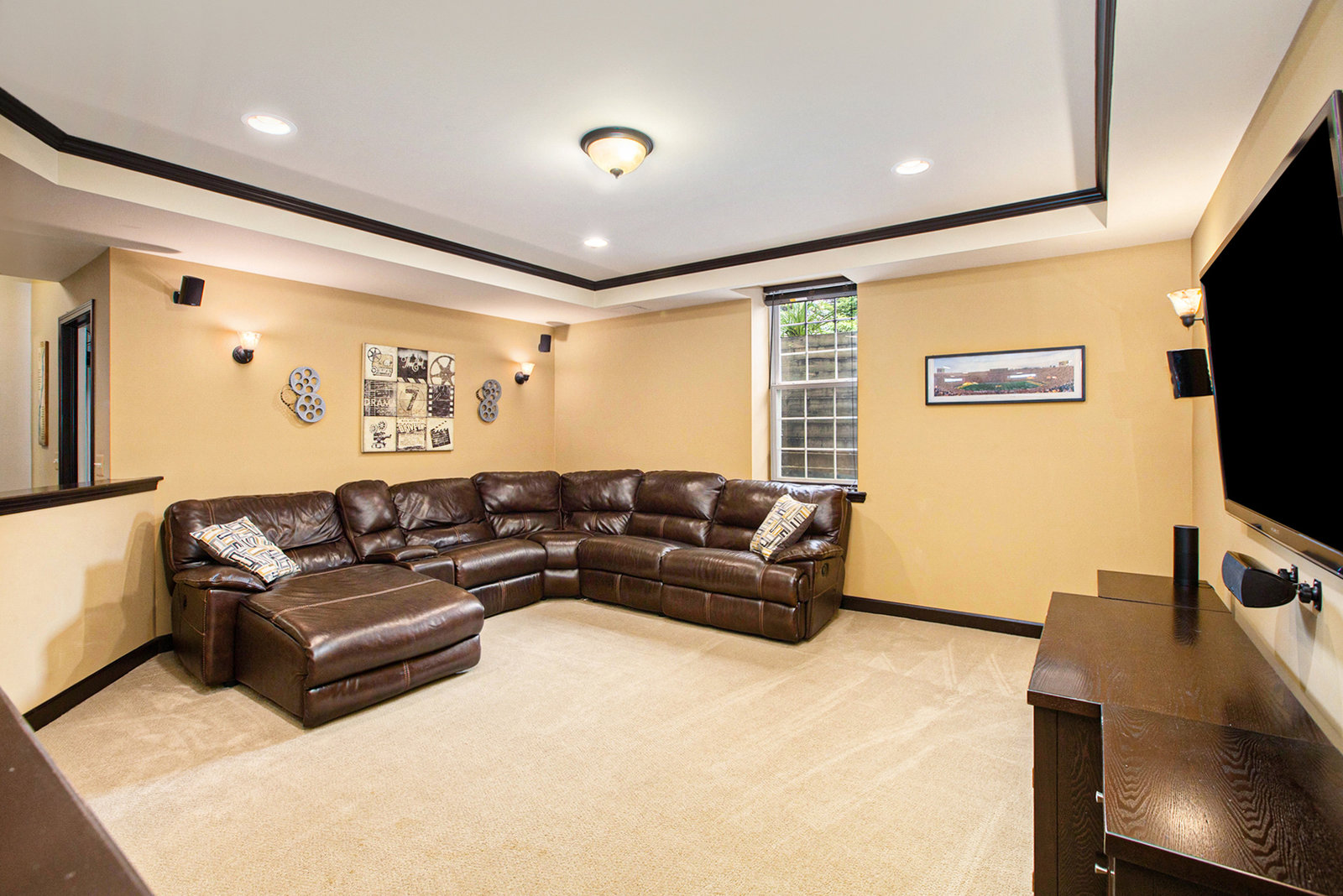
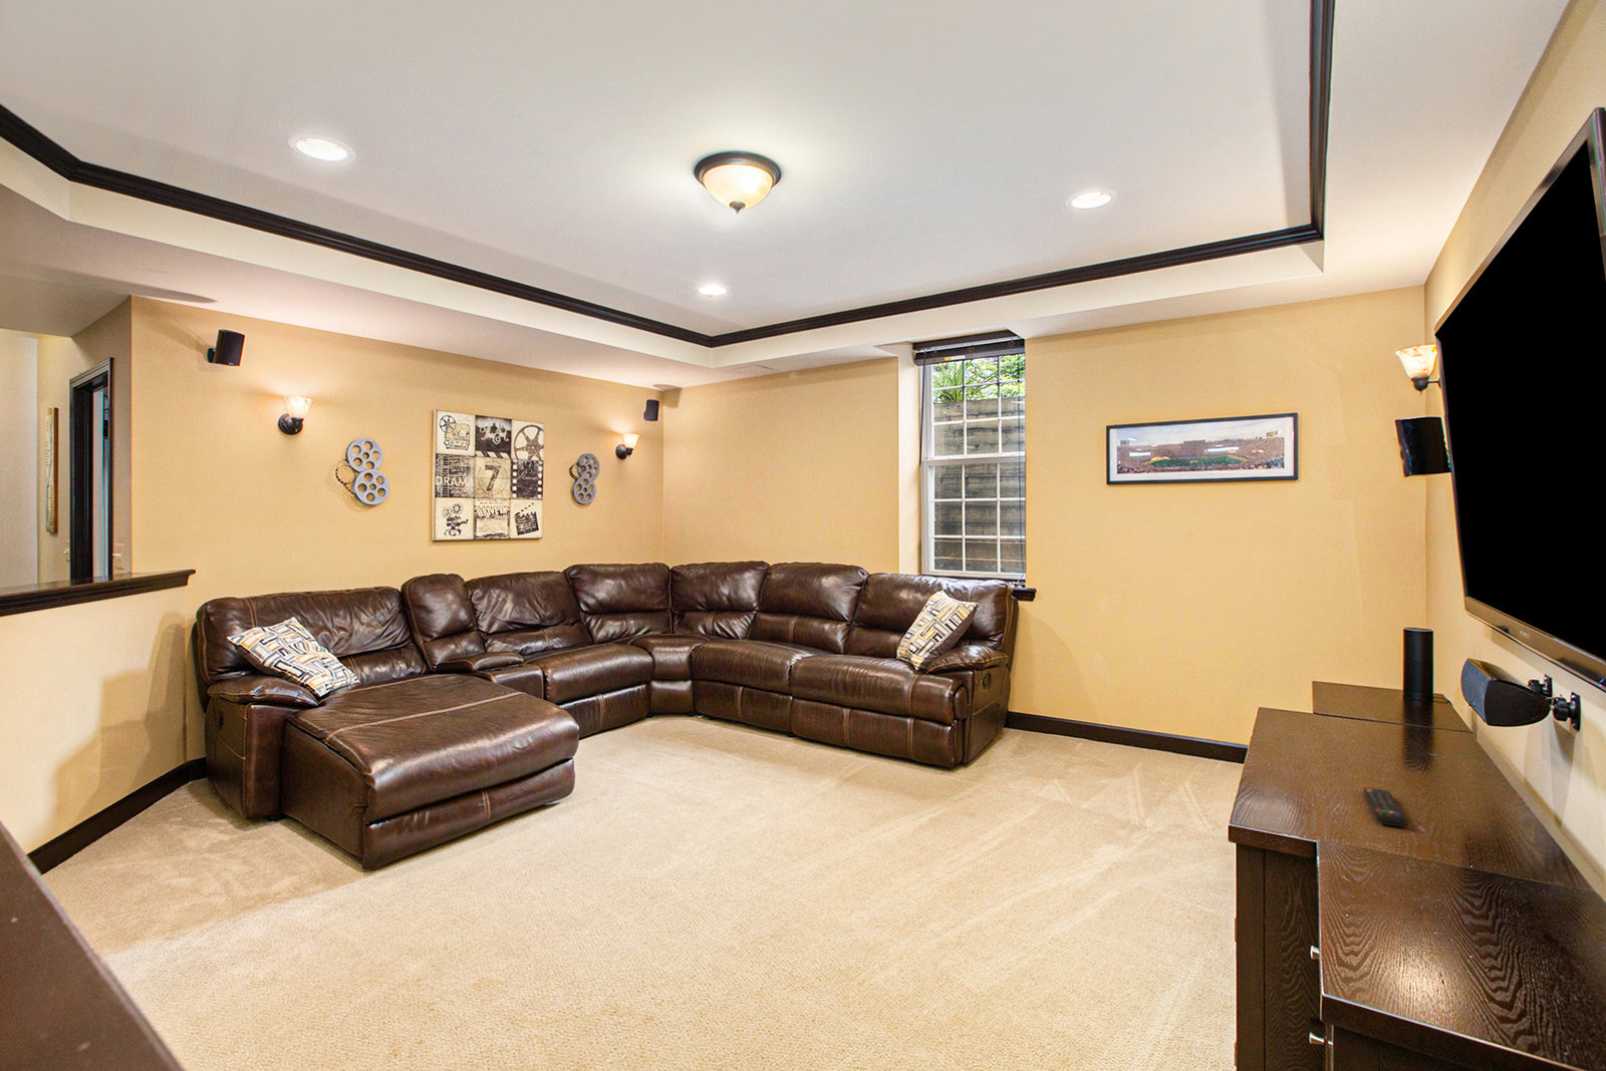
+ remote control (1384, 807)
